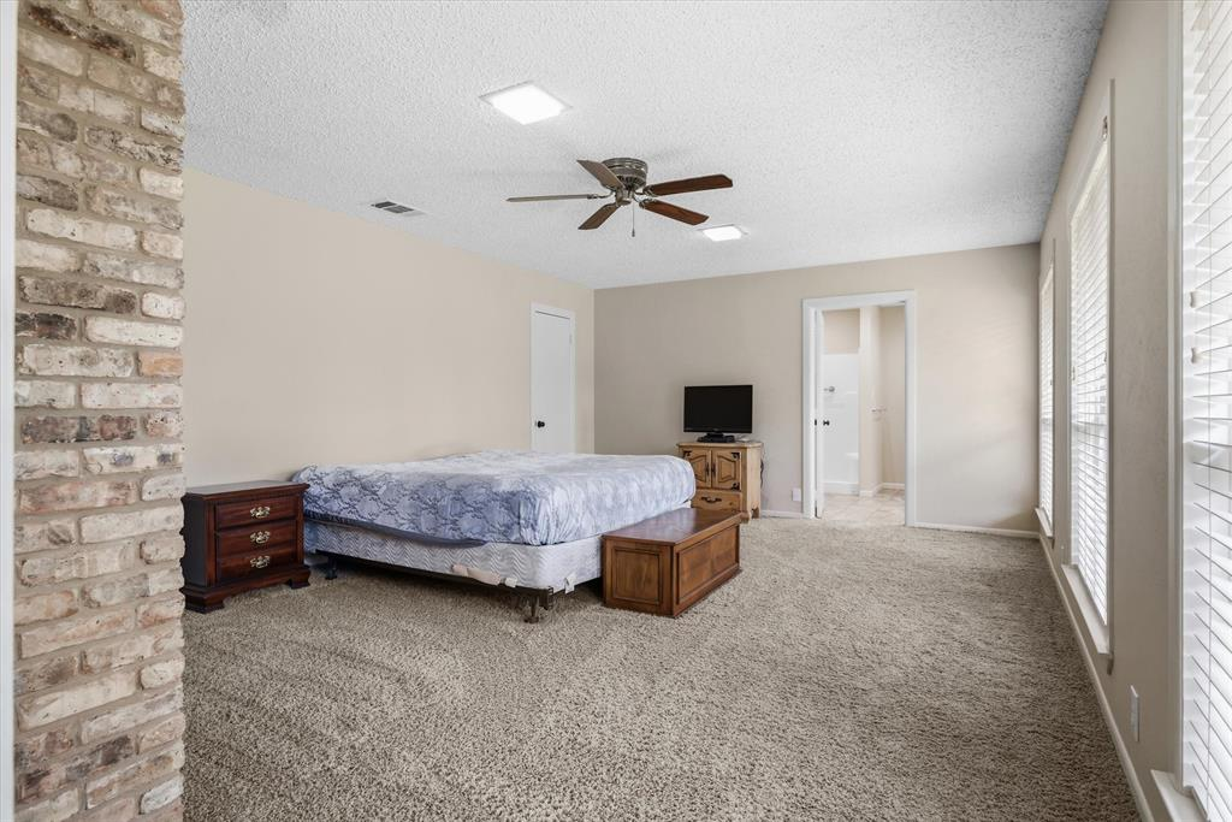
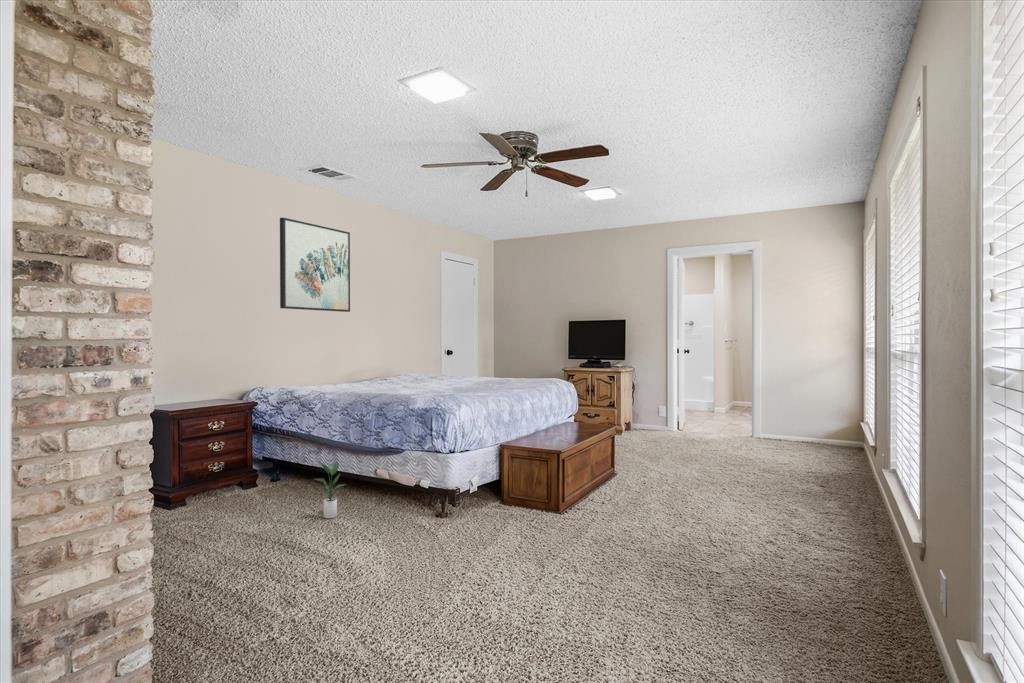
+ potted plant (330, 487)
+ wall art (317, 267)
